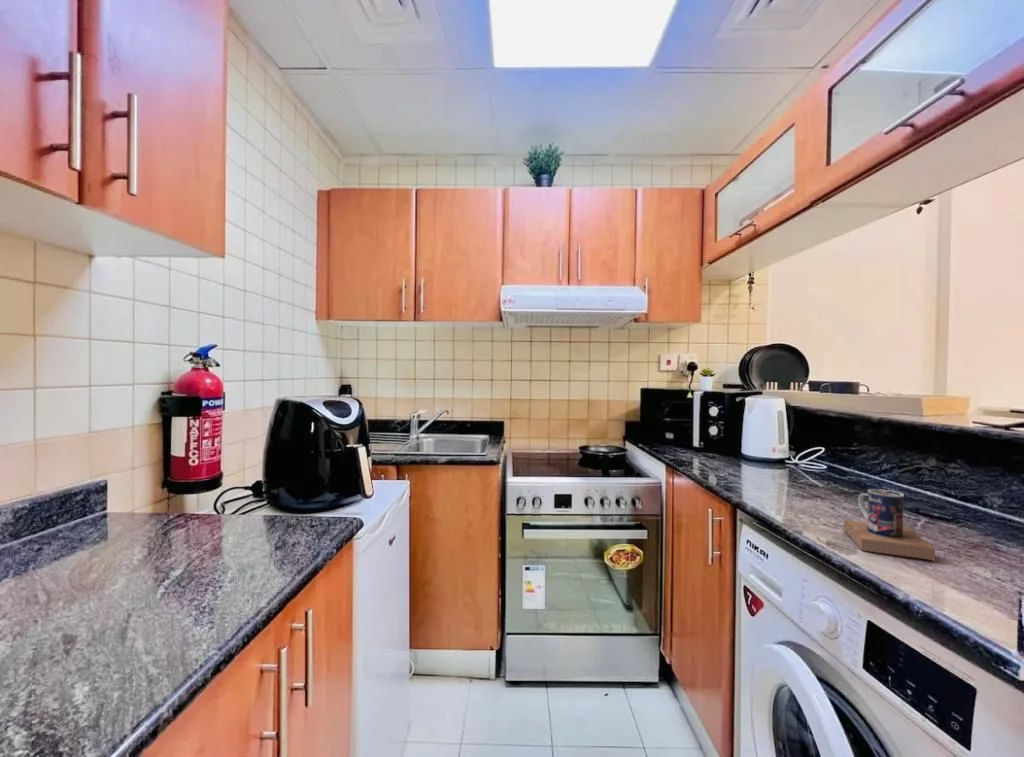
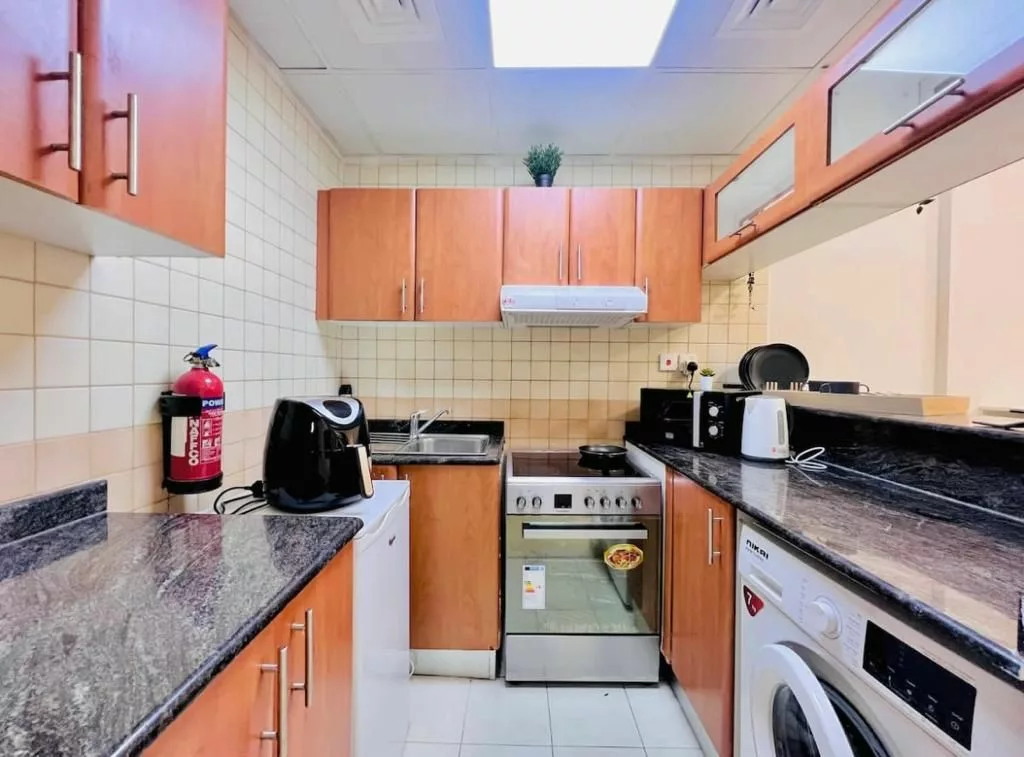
- mug (886, 517)
